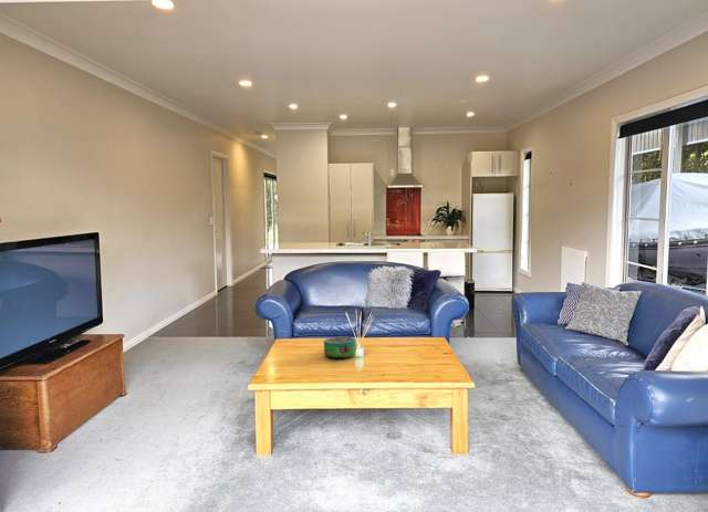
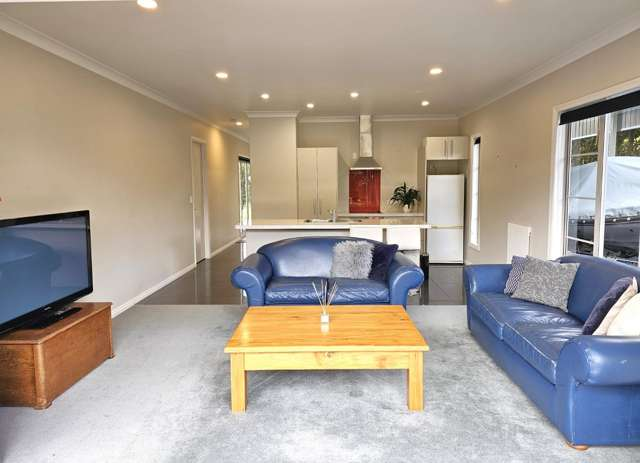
- decorative bowl (340, 346)
